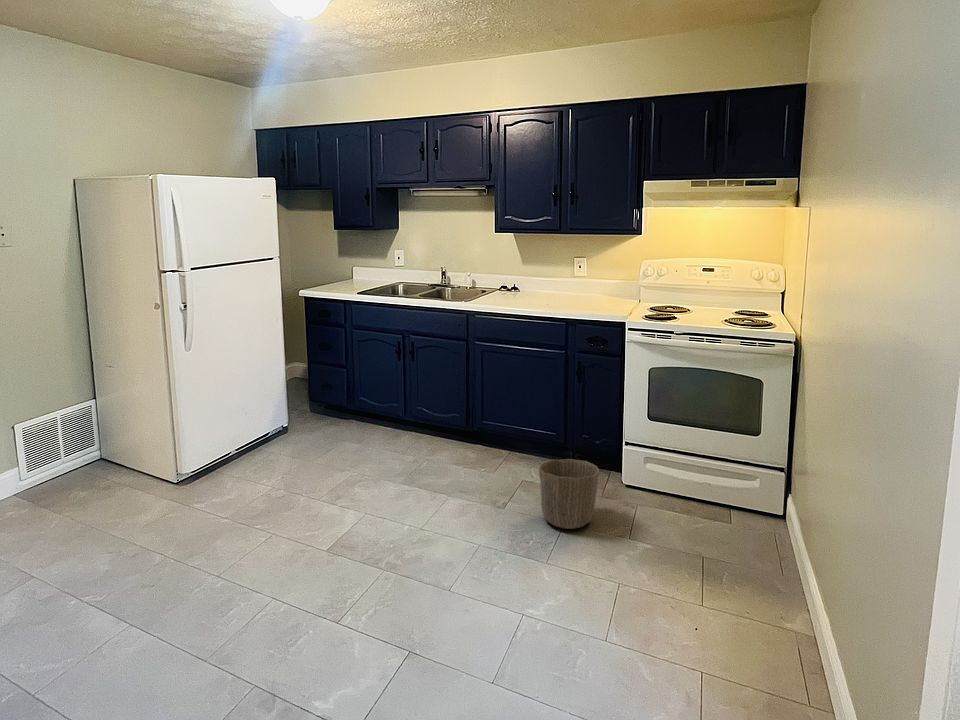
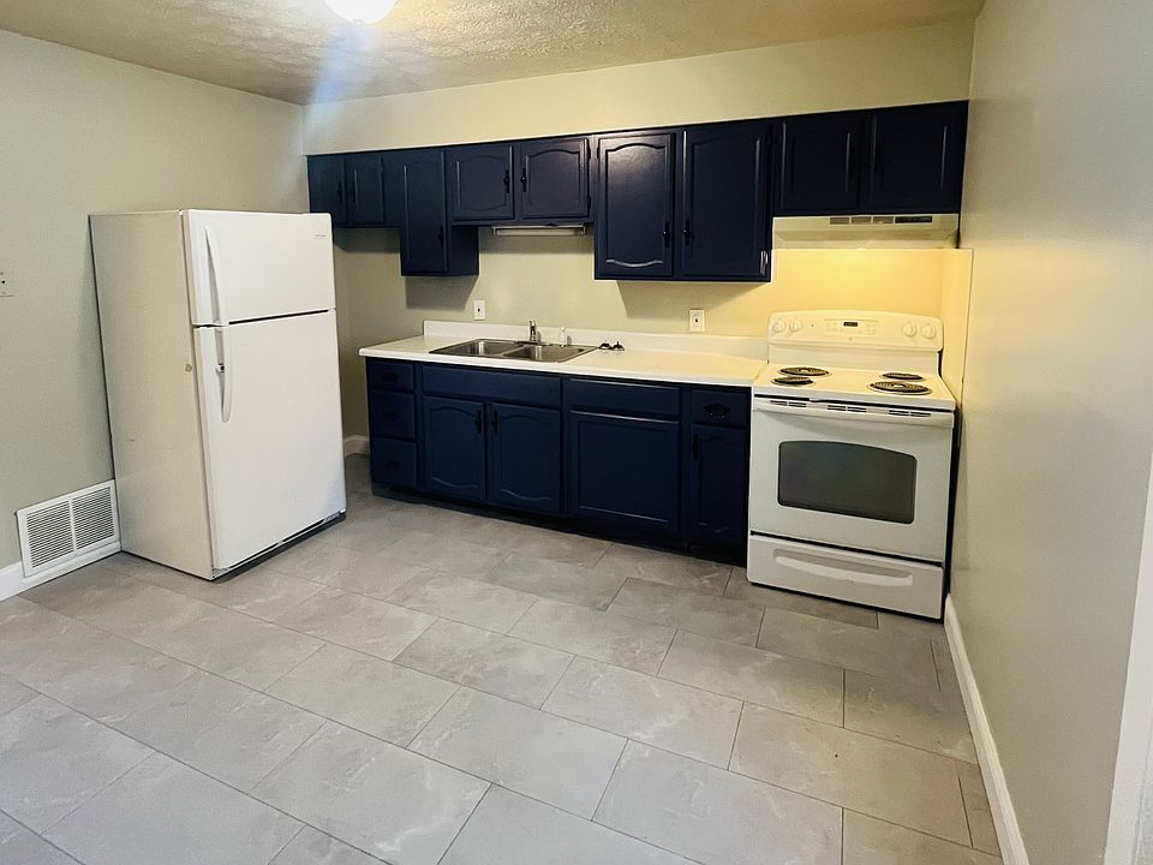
- waste basket (568, 494)
